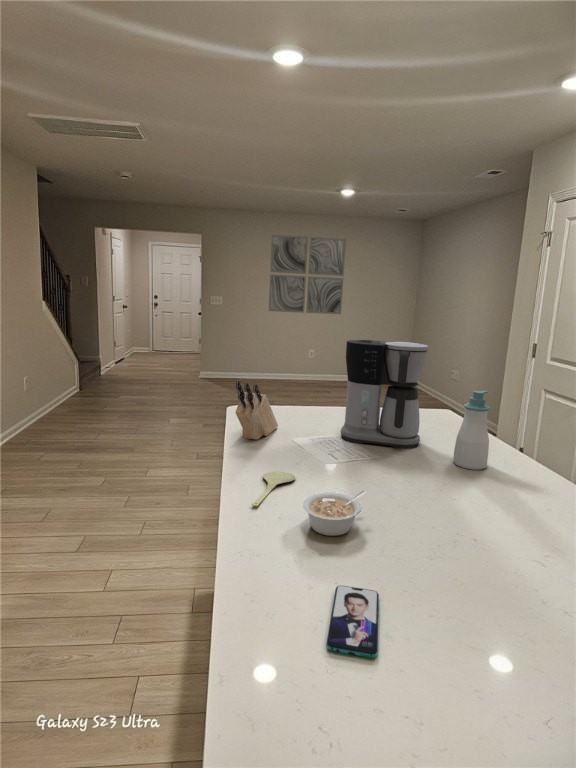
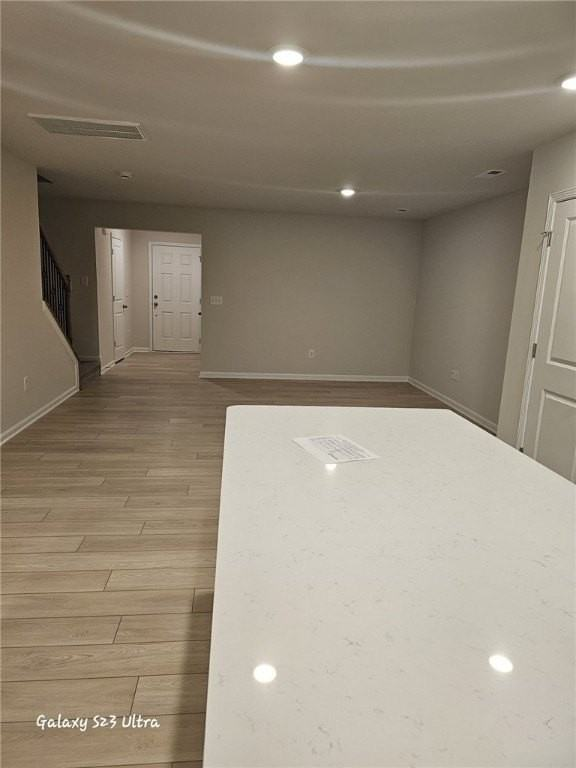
- soap bottle (473, 429)
- spoon (270, 486)
- coffee maker (381, 392)
- wall art (308, 276)
- knife block (256, 406)
- smartphone (354, 617)
- legume (332, 512)
